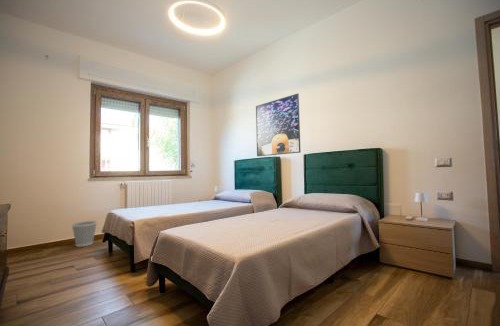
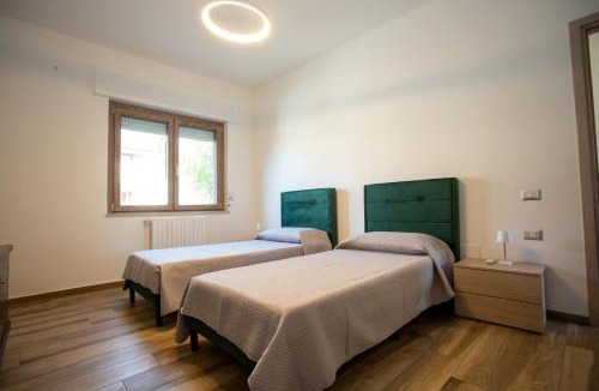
- wastebasket (84, 233)
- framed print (276, 127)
